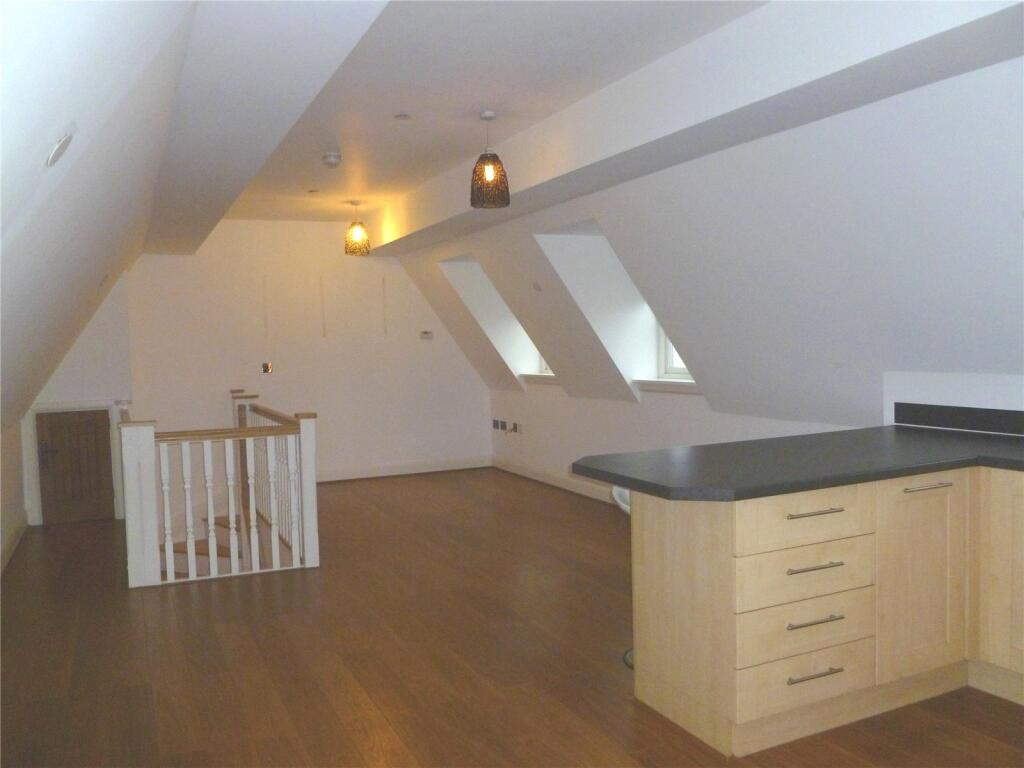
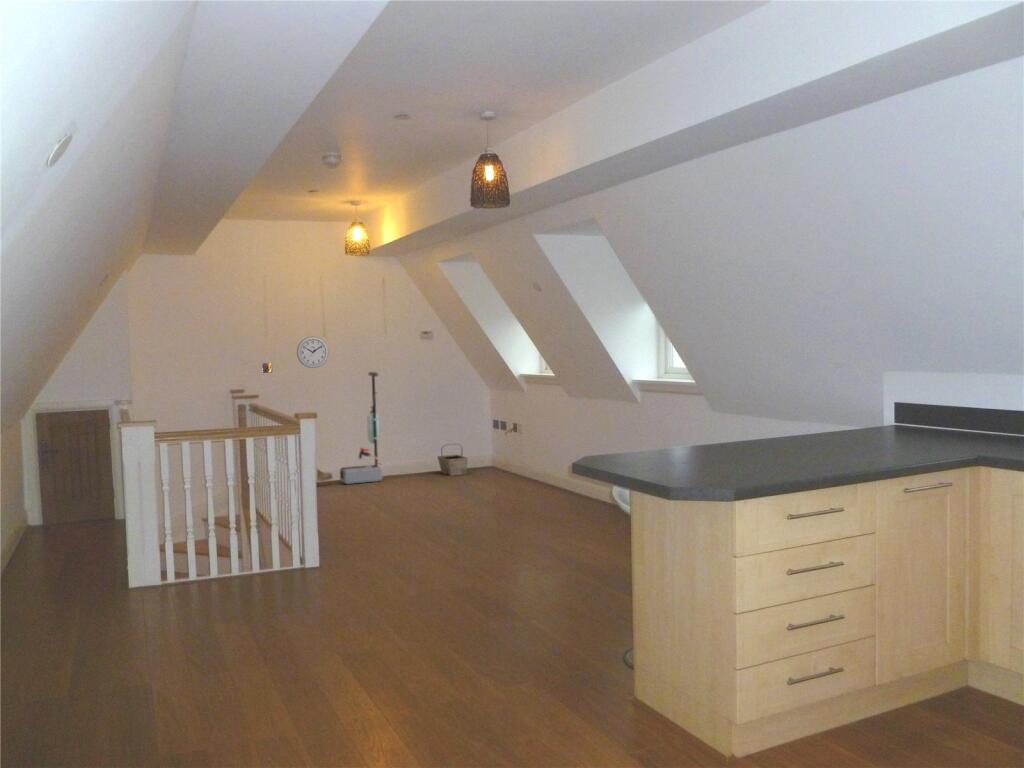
+ wall clock (312, 352)
+ basket (452, 458)
+ boot cleaning station (367, 425)
